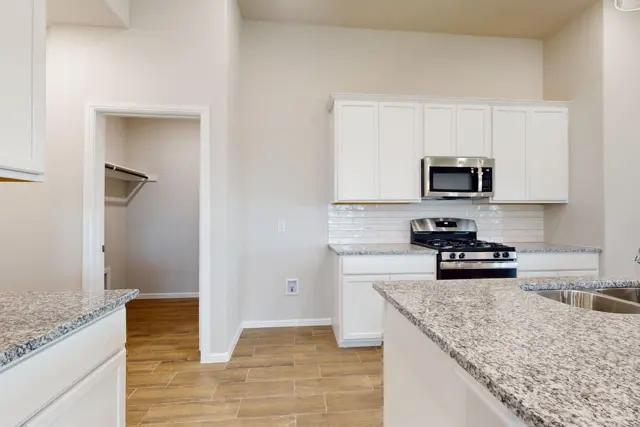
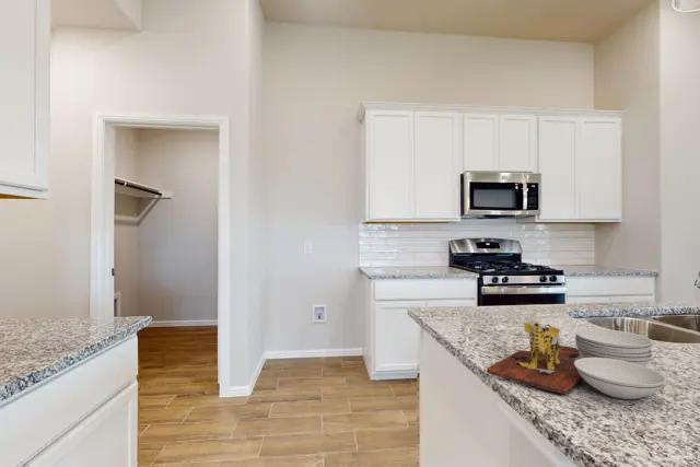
+ cutting board (582, 346)
